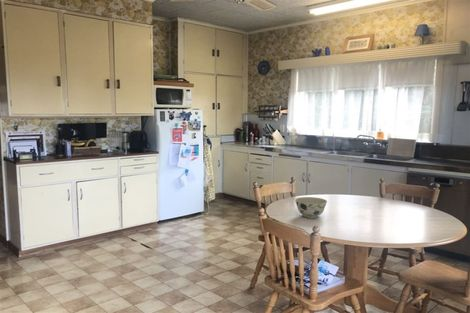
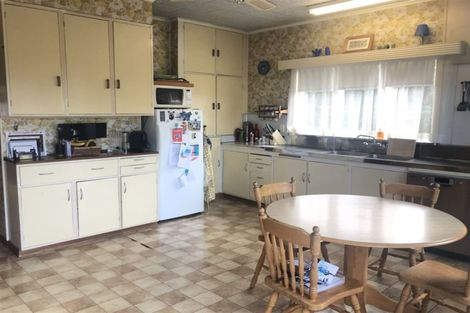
- bowl (310, 208)
